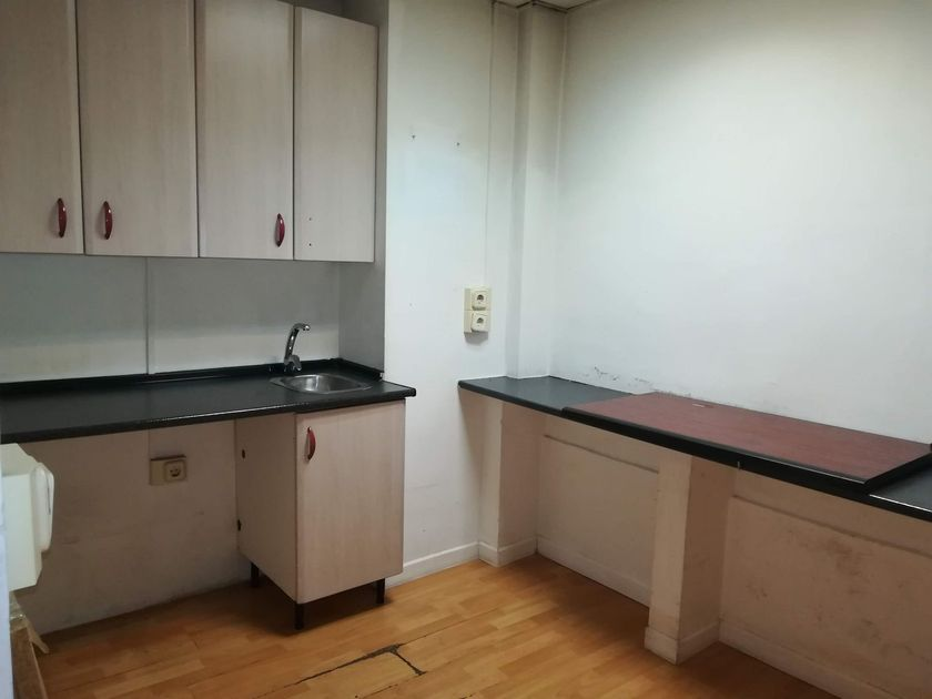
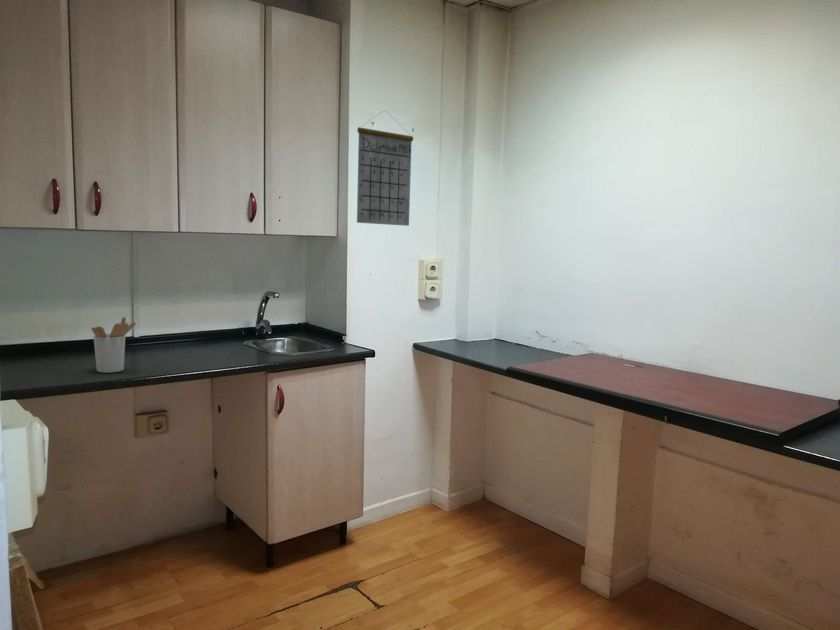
+ calendar (385, 167)
+ utensil holder (114, 344)
